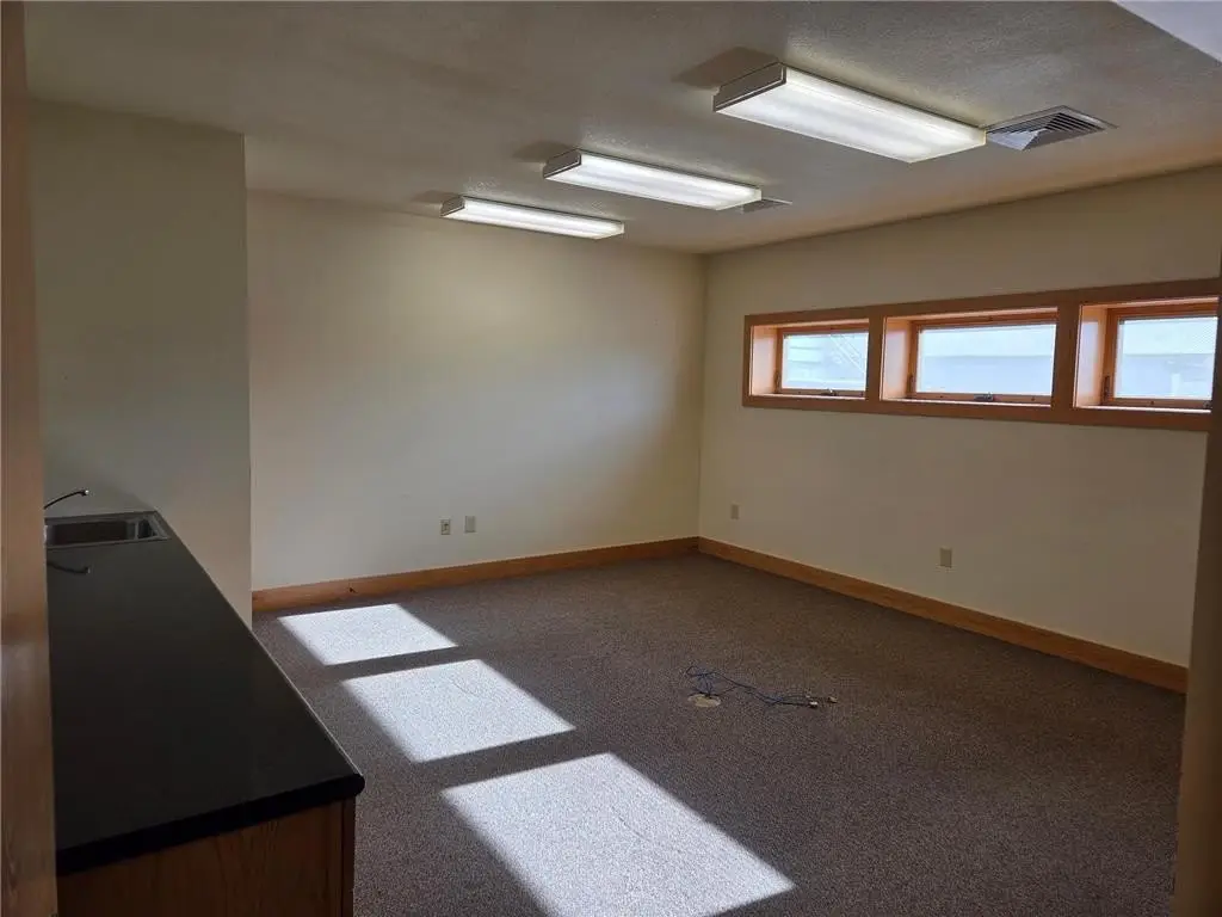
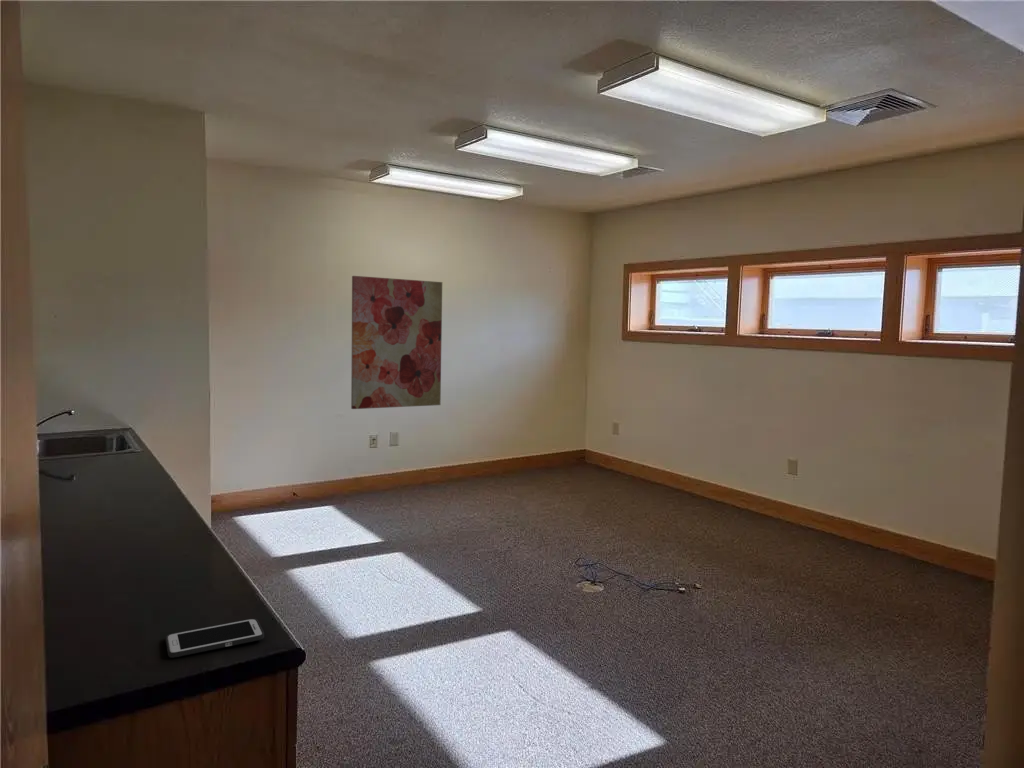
+ cell phone (215, 637)
+ wall art (398, 343)
